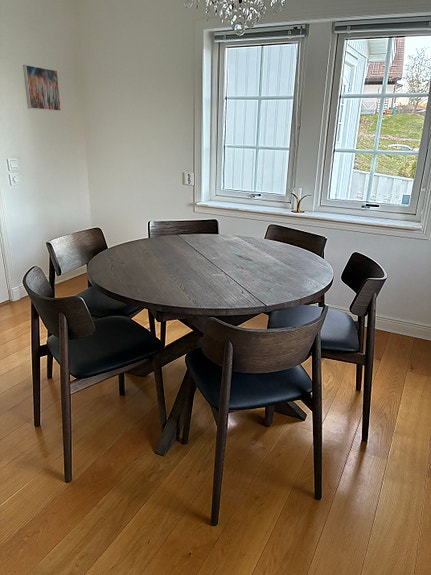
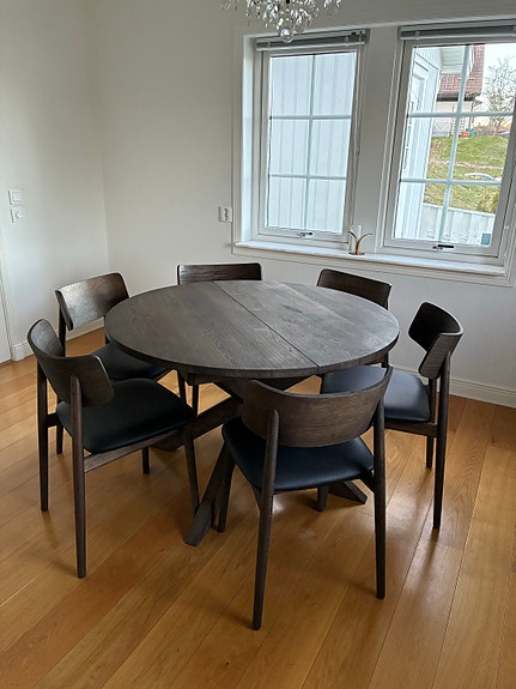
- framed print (42, 89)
